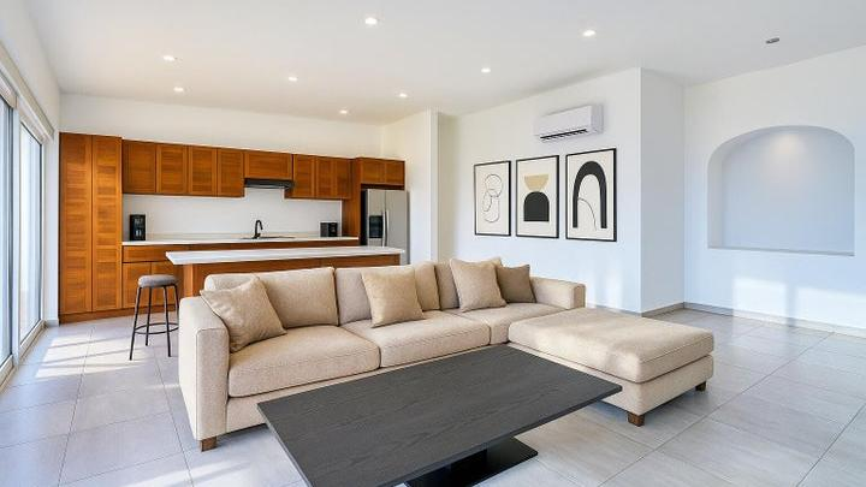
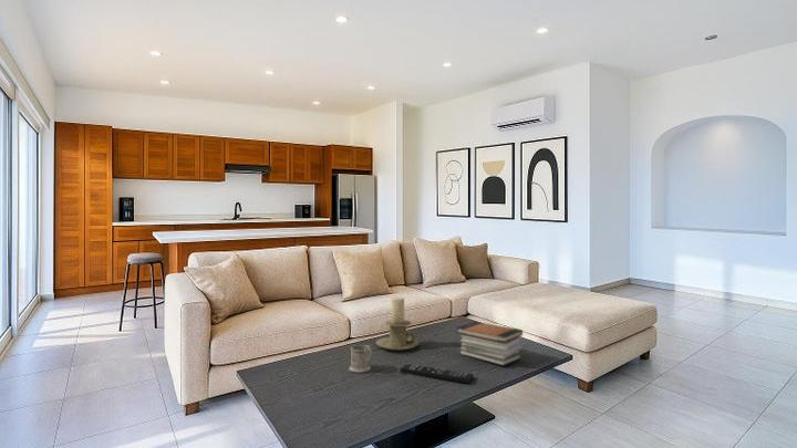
+ remote control (435, 372)
+ candle holder (397, 321)
+ mug (362, 356)
+ book stack (489, 342)
